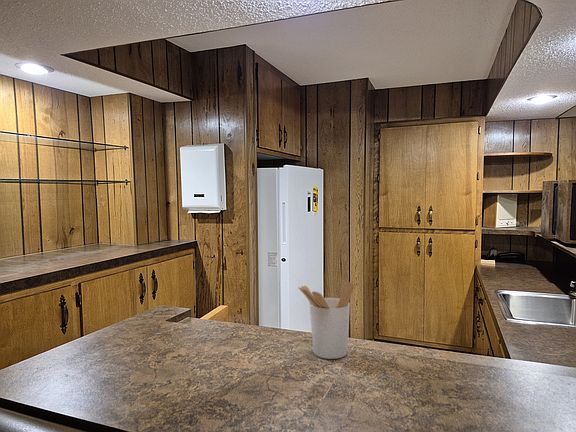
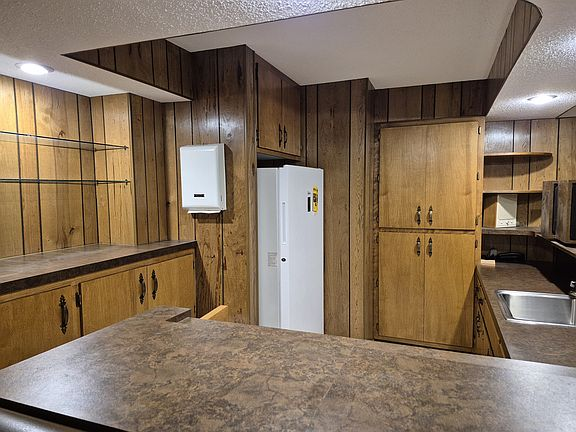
- utensil holder (324, 318)
